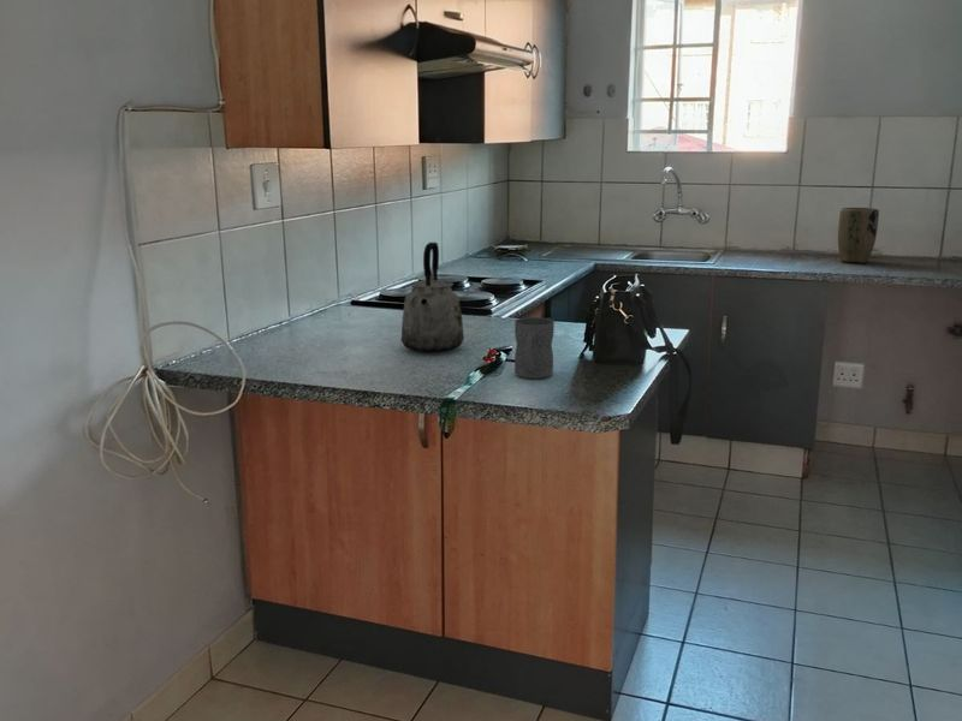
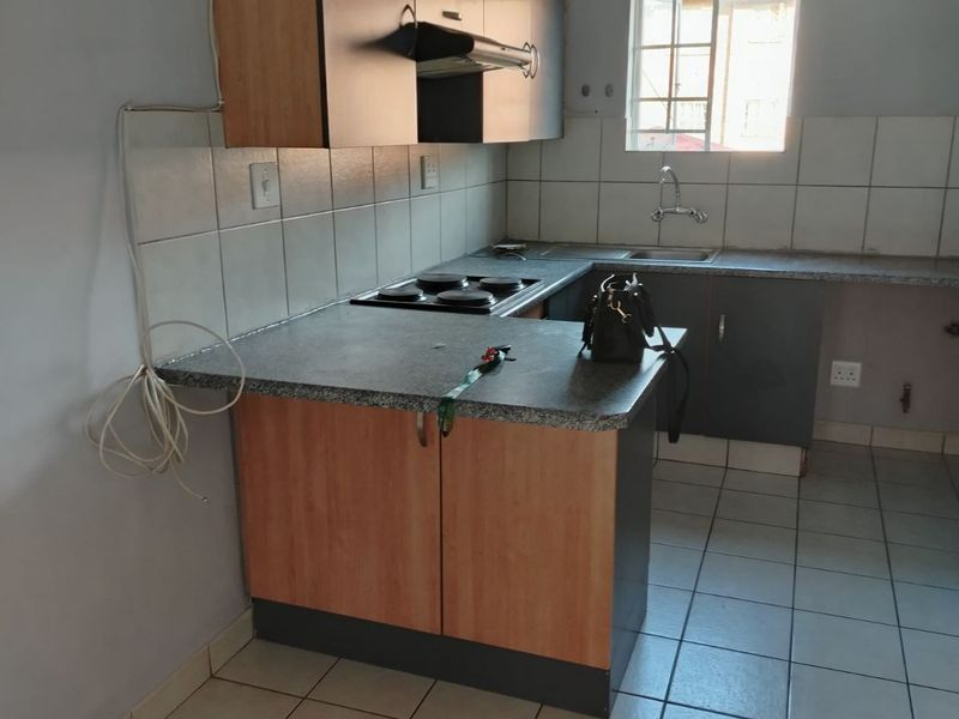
- kettle (429, 298)
- plant pot (856, 234)
- mug (532, 350)
